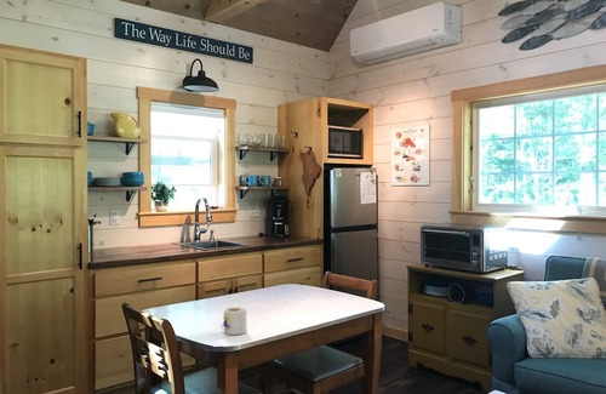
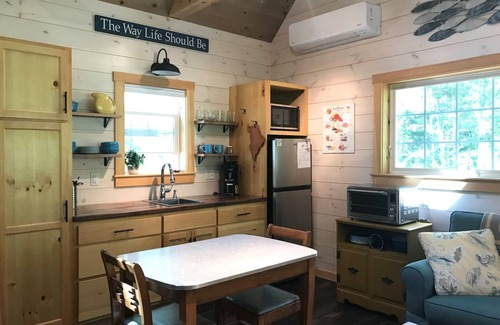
- mug (233, 320)
